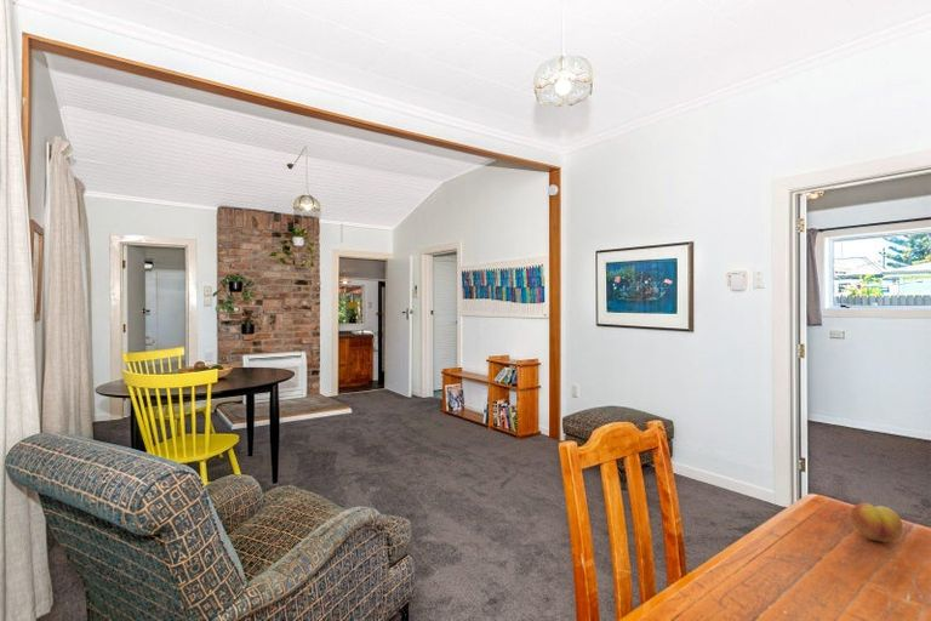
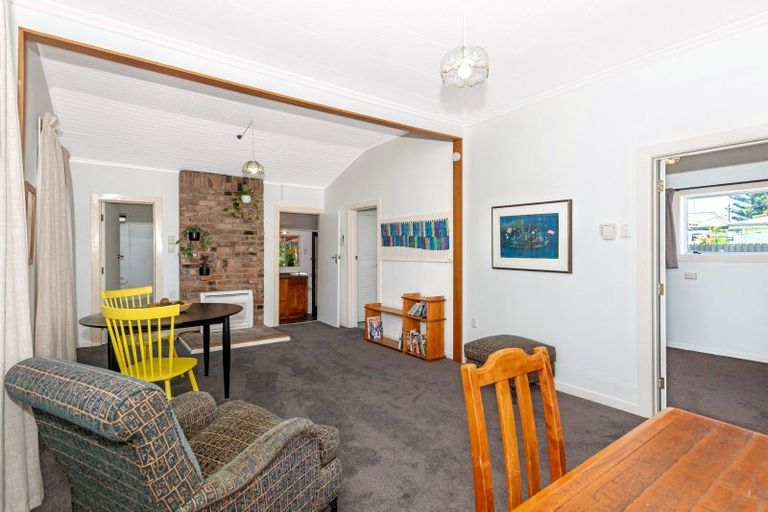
- fruit (875, 522)
